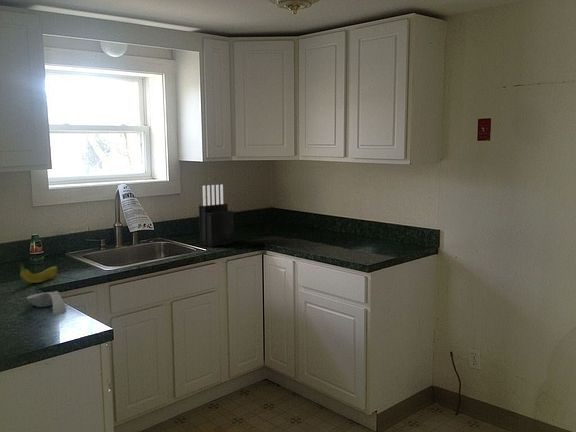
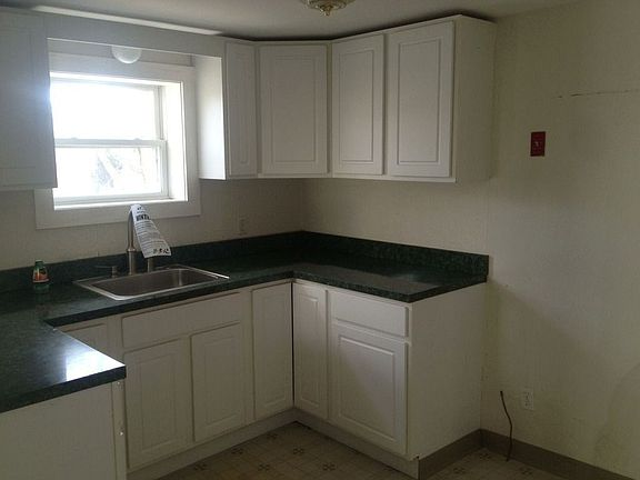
- knife block (217, 214)
- fruit (37, 273)
- spoon rest (48, 298)
